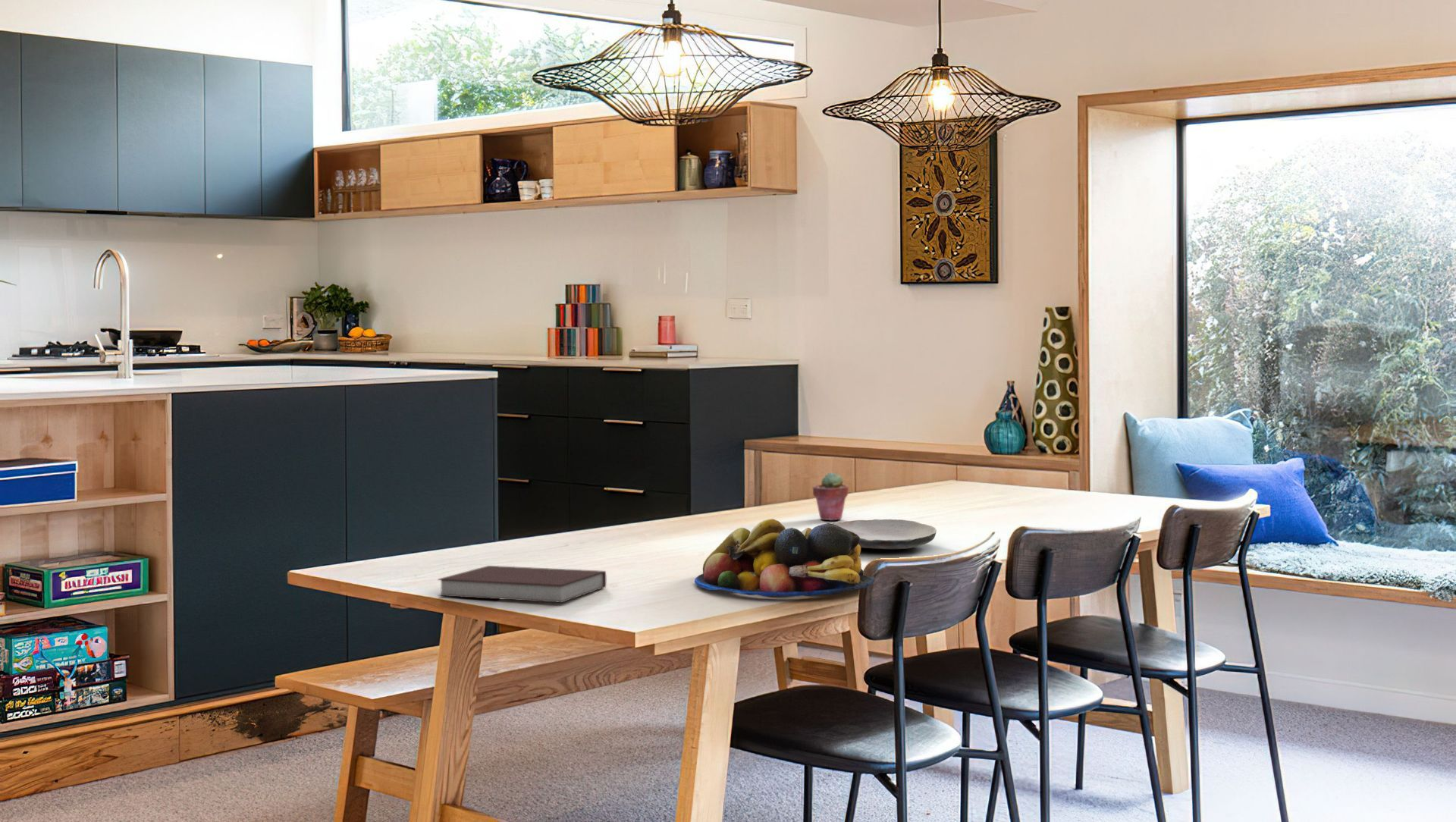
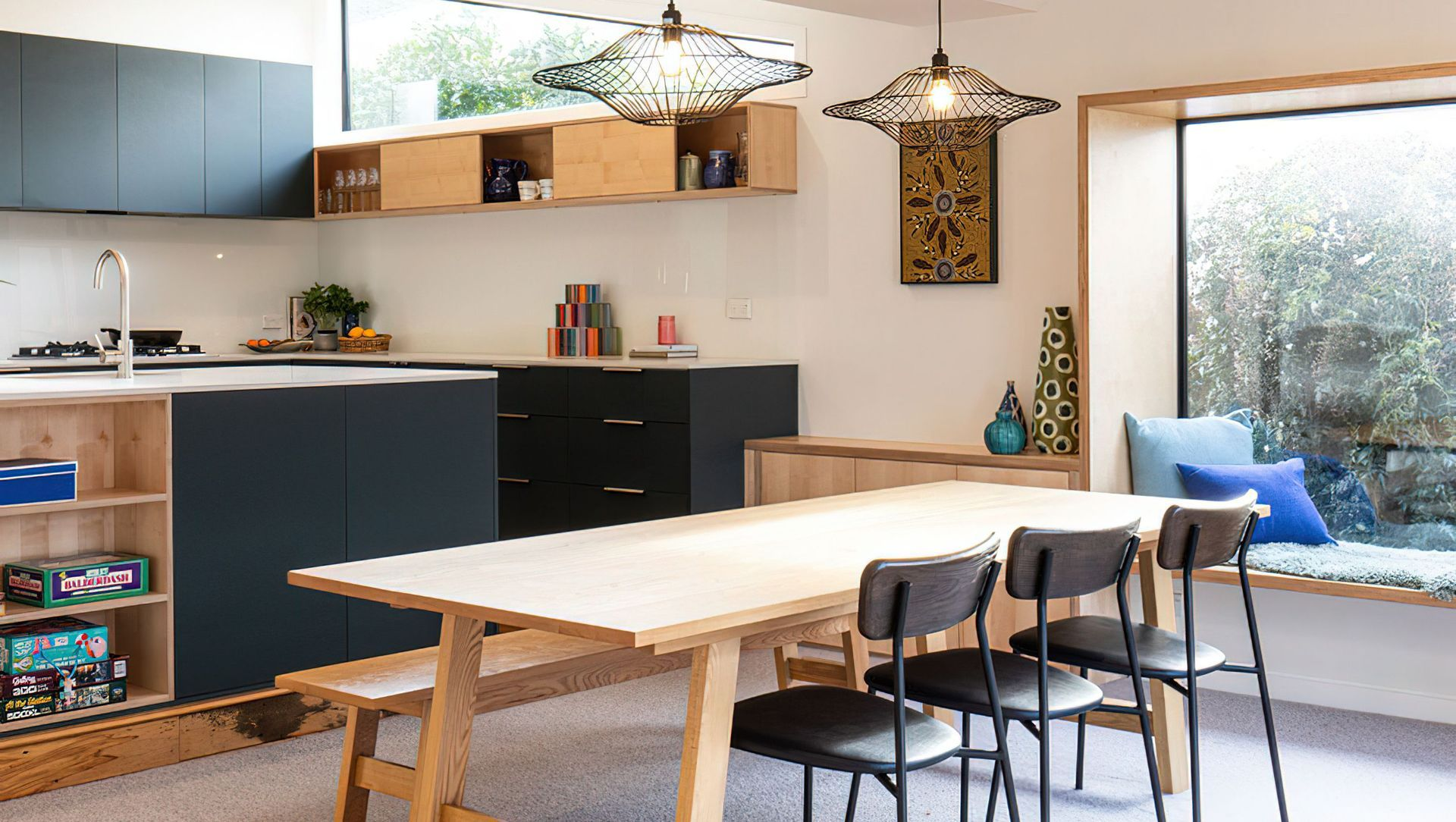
- fruit bowl (783, 551)
- potted succulent (830, 495)
- plate (876, 535)
- notebook (523, 583)
